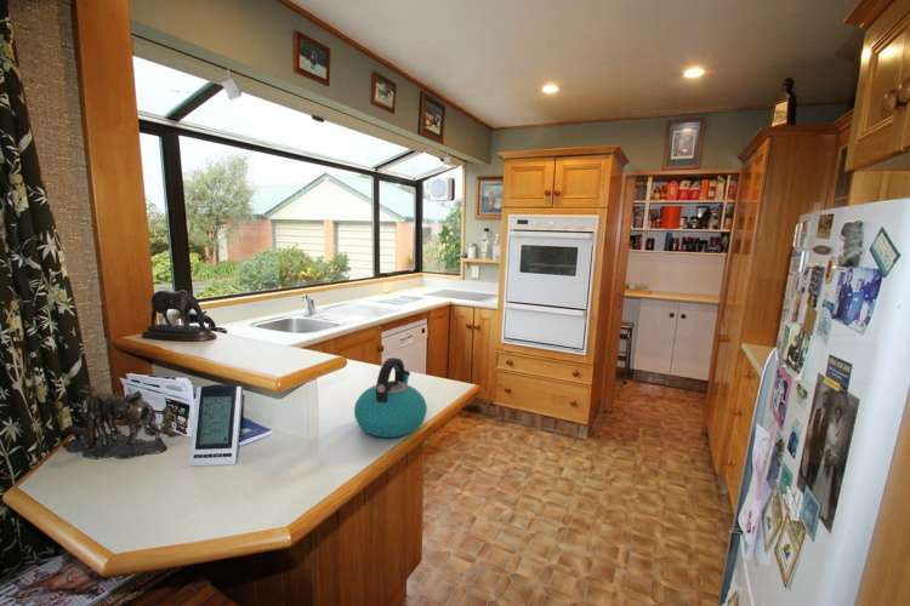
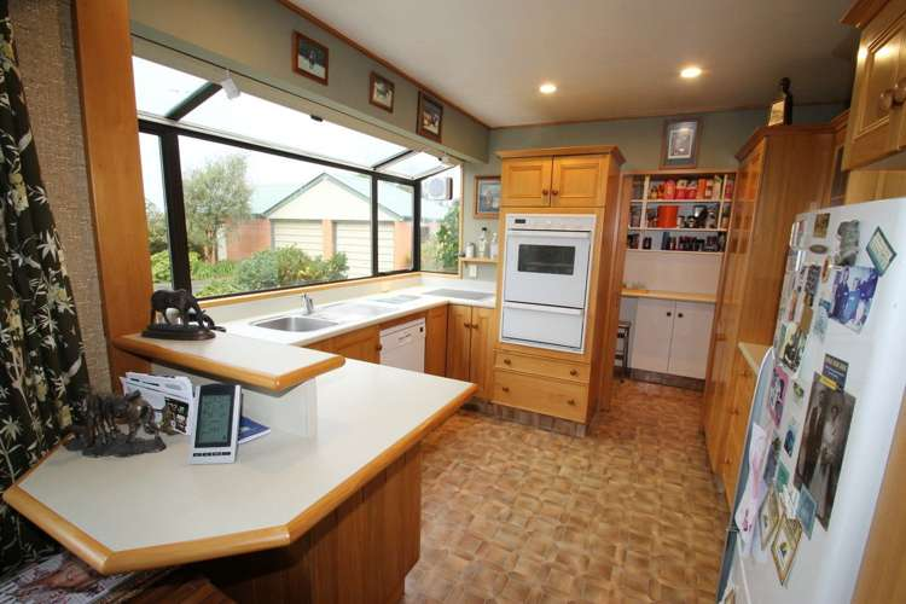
- kettle (392, 390)
